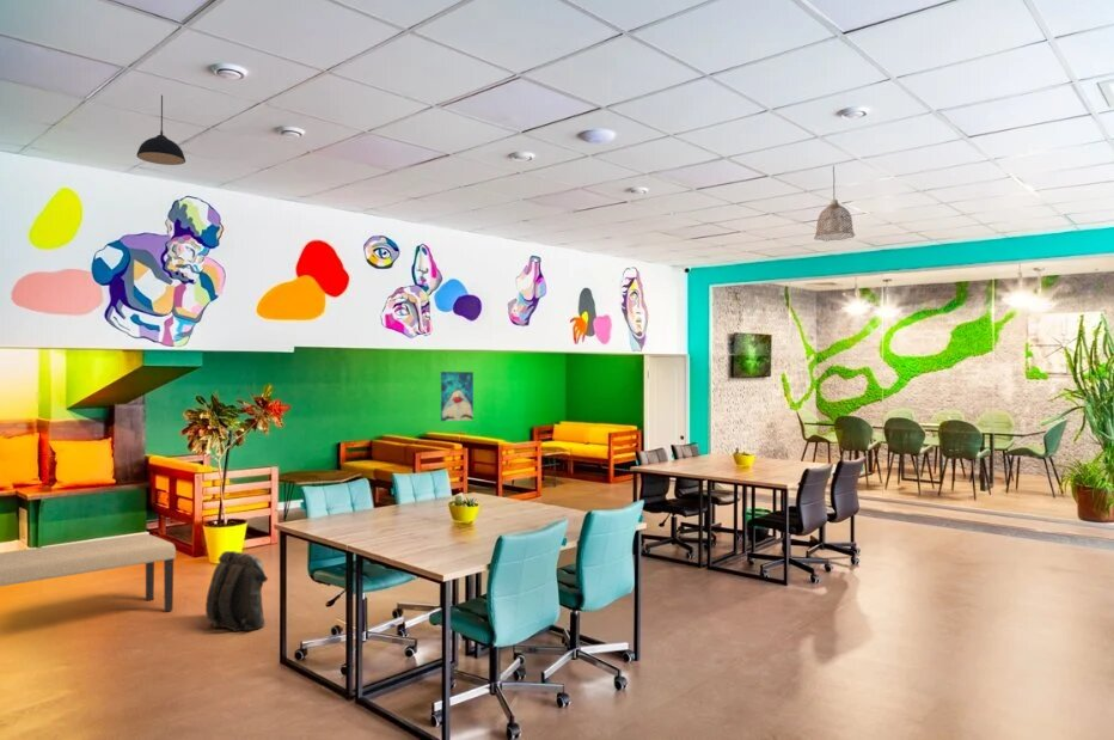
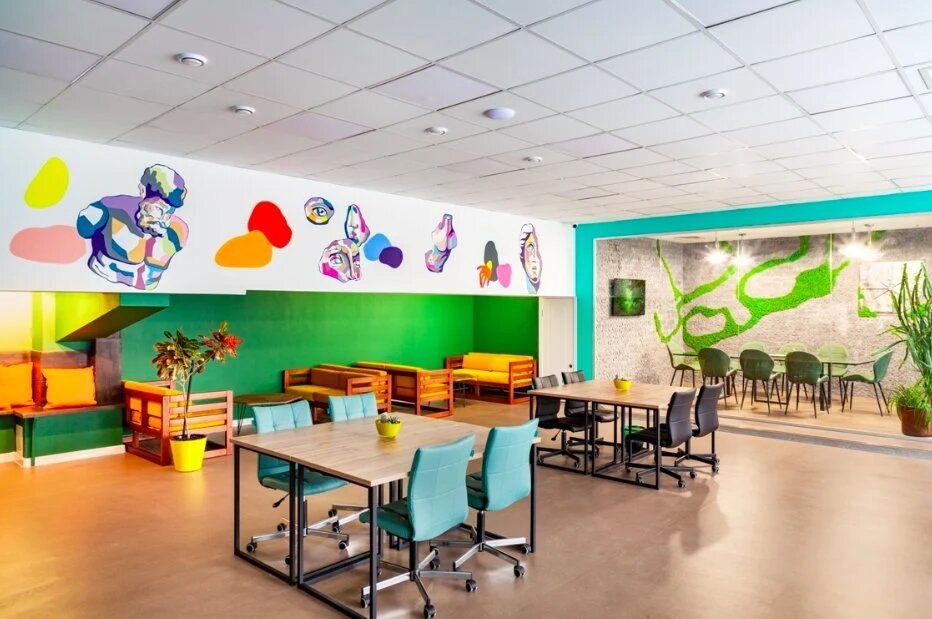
- bench (74, 574)
- backpack (237, 588)
- wall art (457, 396)
- pendant lamp (833, 201)
- pendant light (161, 127)
